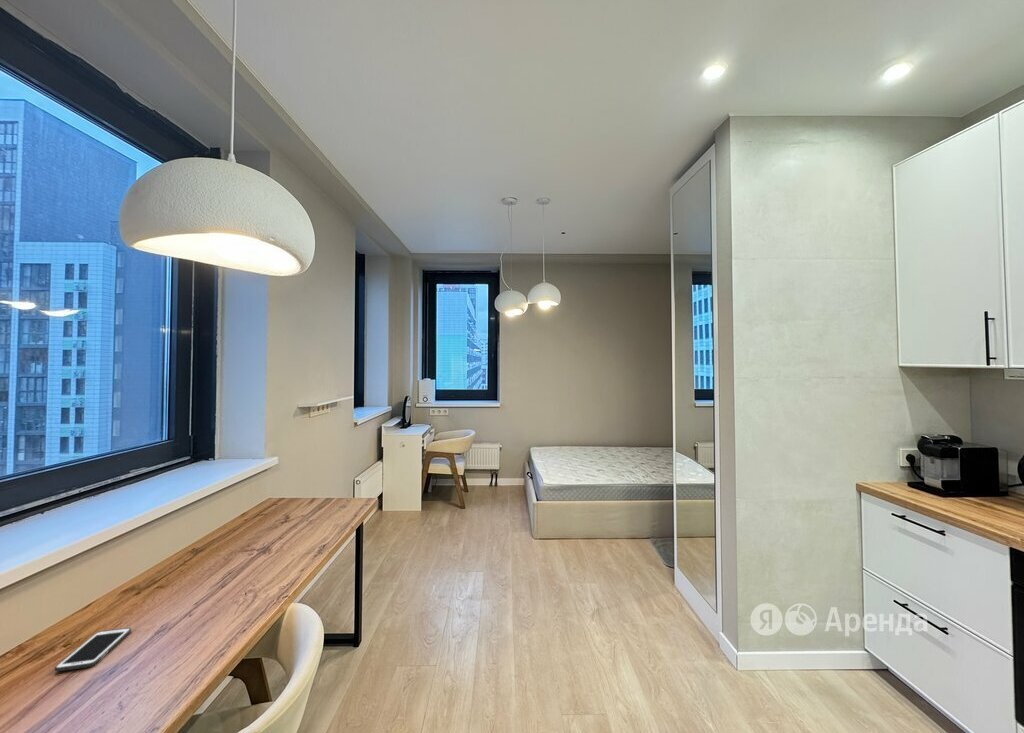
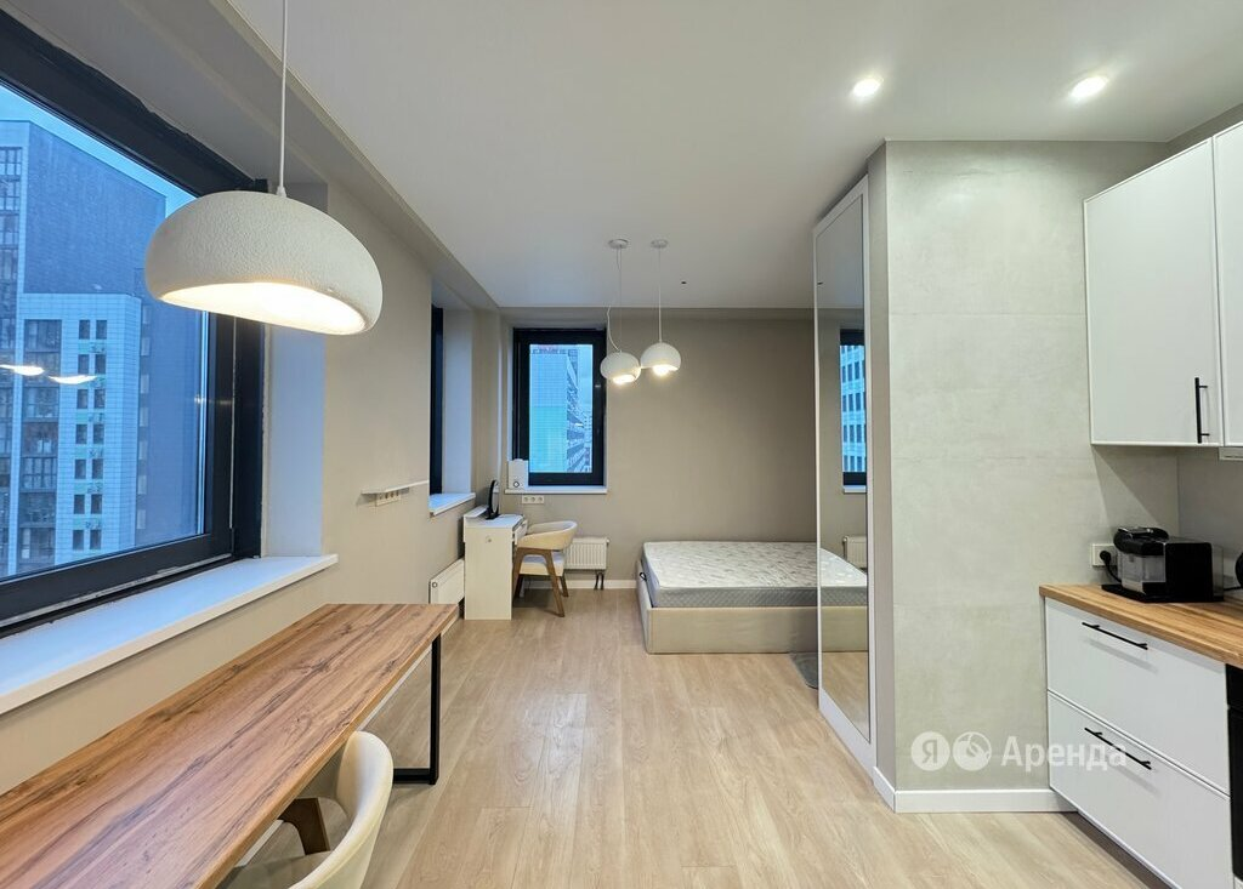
- cell phone (95, 648)
